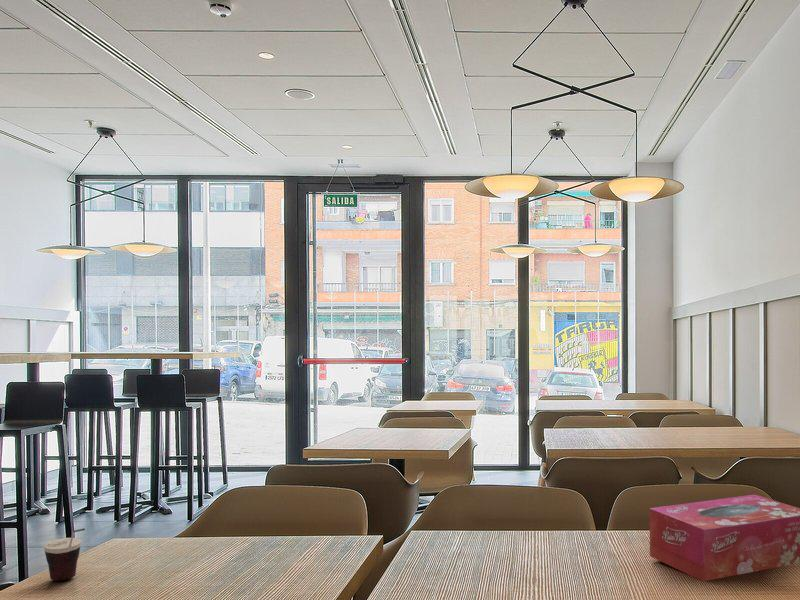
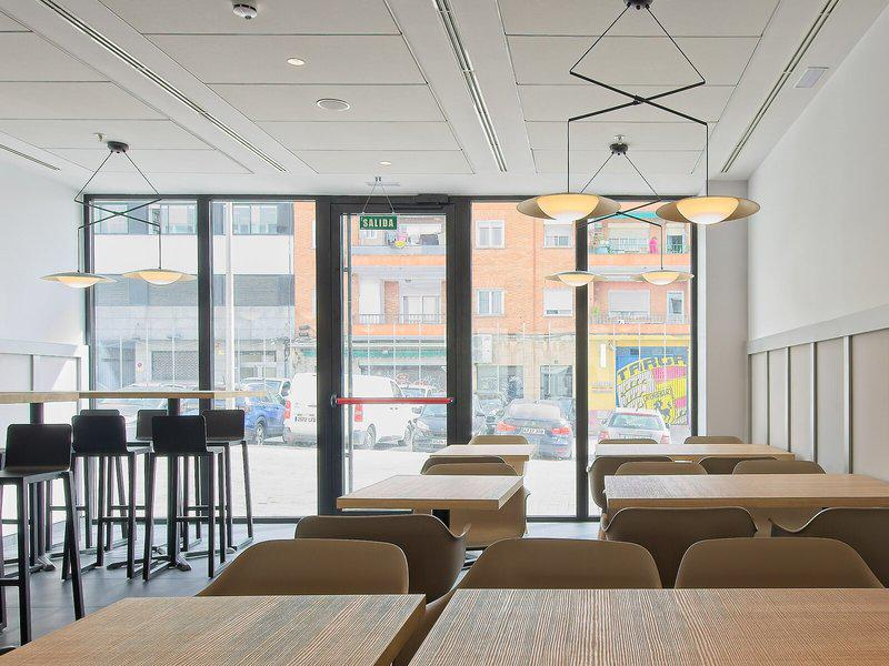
- tissue box (731, 534)
- cup (69, 551)
